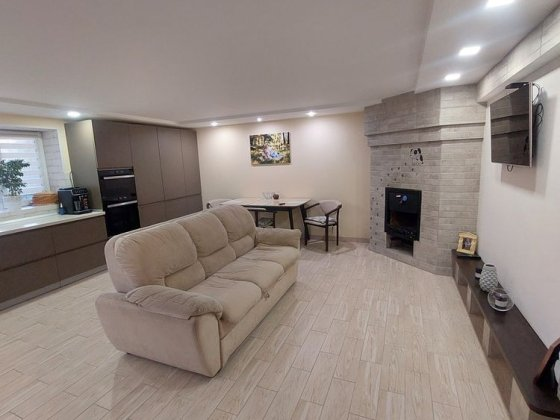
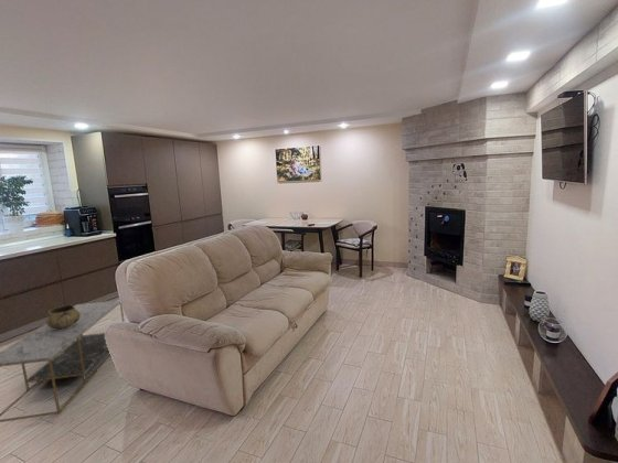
+ decorative bowl (63, 317)
+ coffee table (68, 348)
